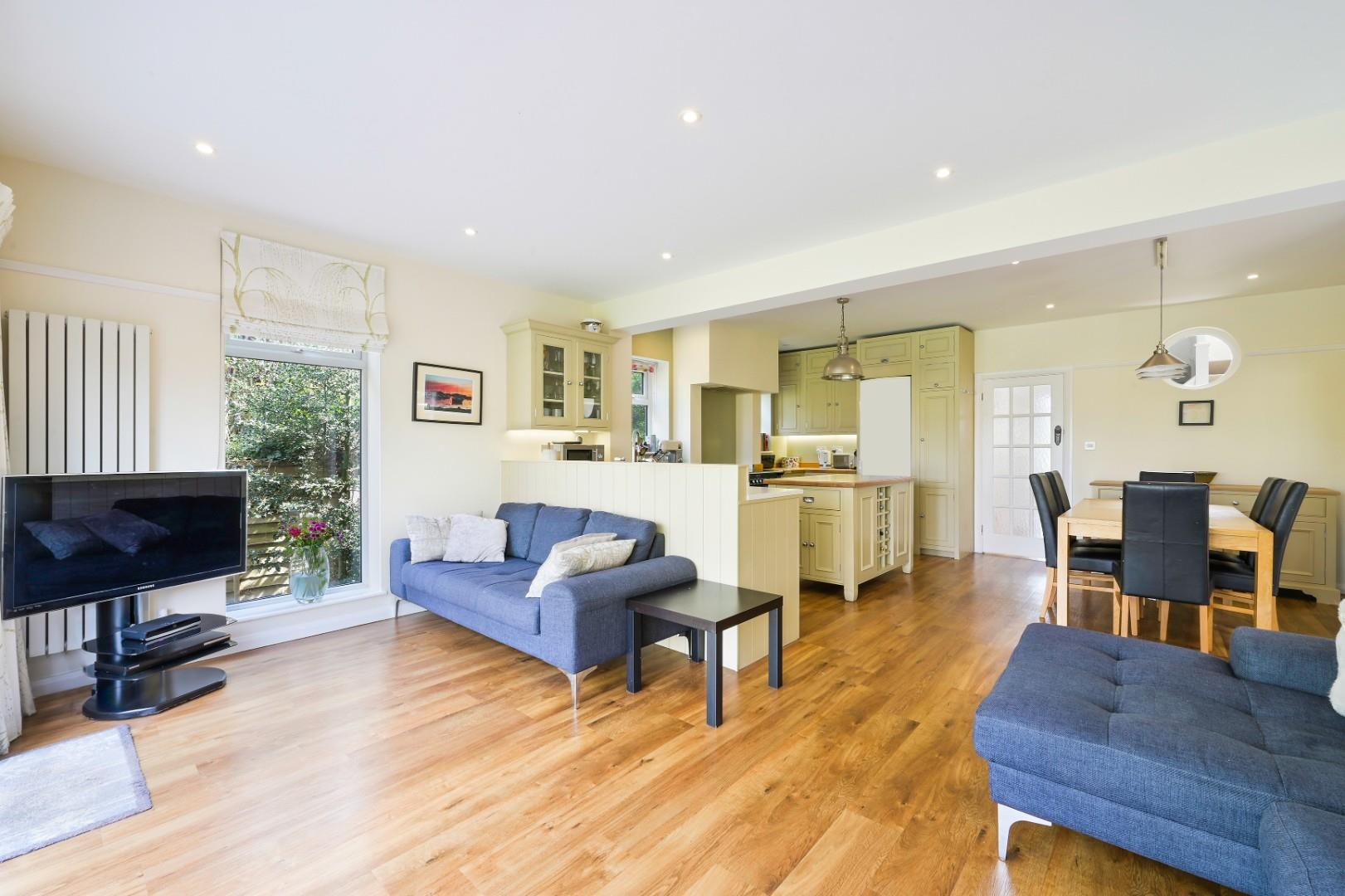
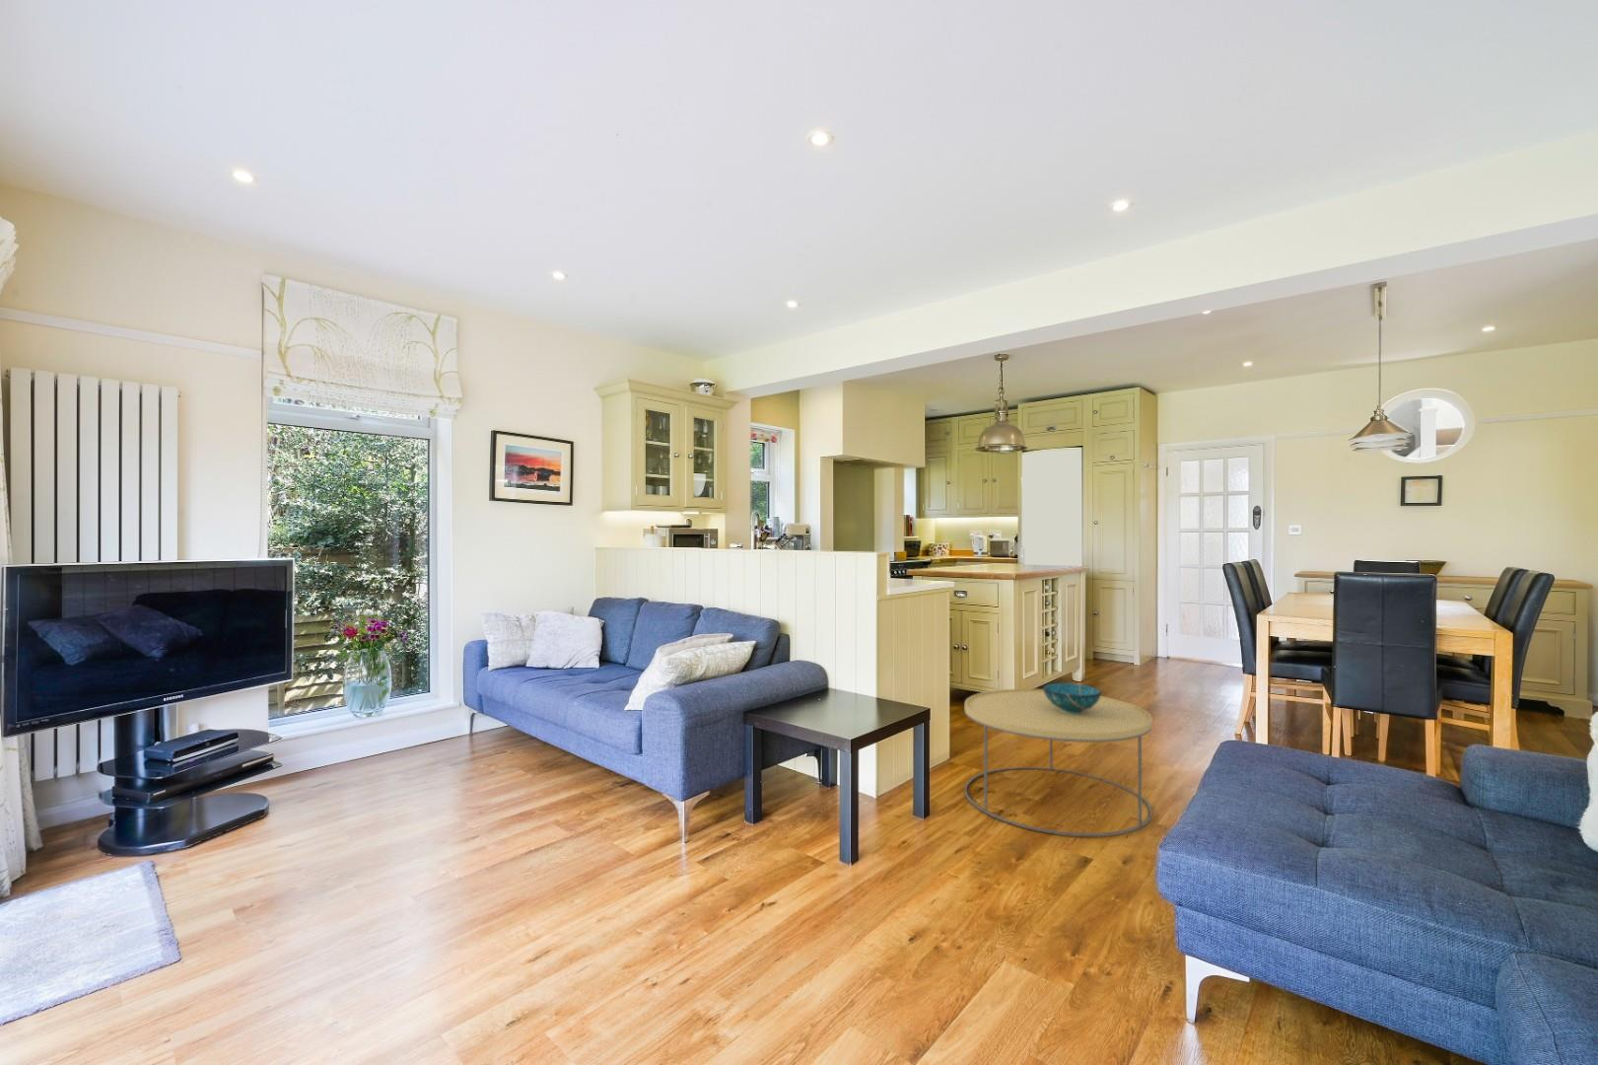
+ coffee table (1051, 752)
+ decorative bowl (1072, 698)
